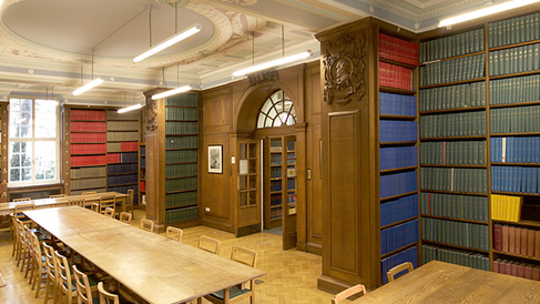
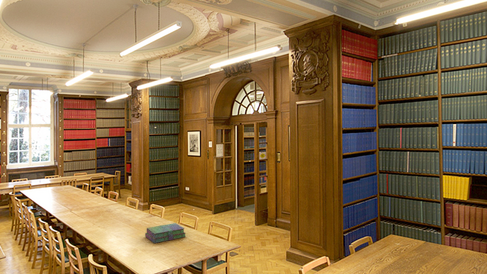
+ stack of books (165, 232)
